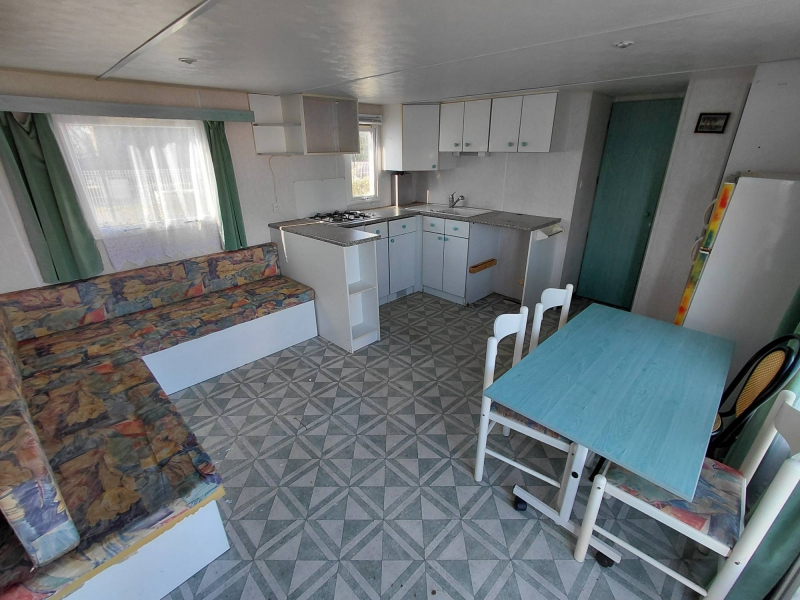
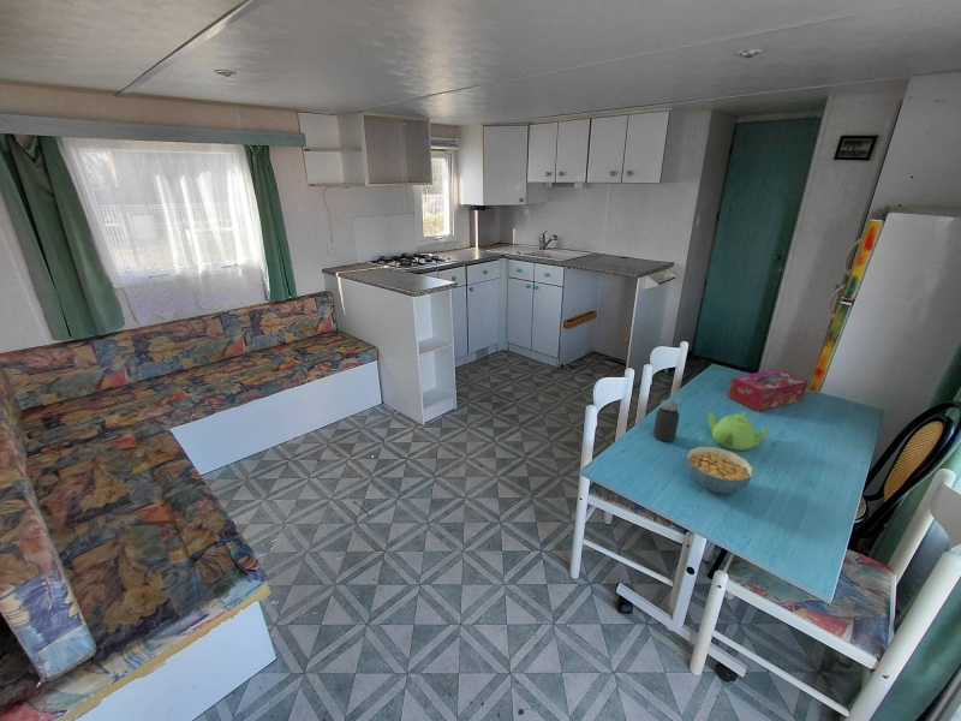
+ jar (667, 421)
+ cereal bowl (716, 475)
+ tissue box (766, 388)
+ teapot (735, 429)
